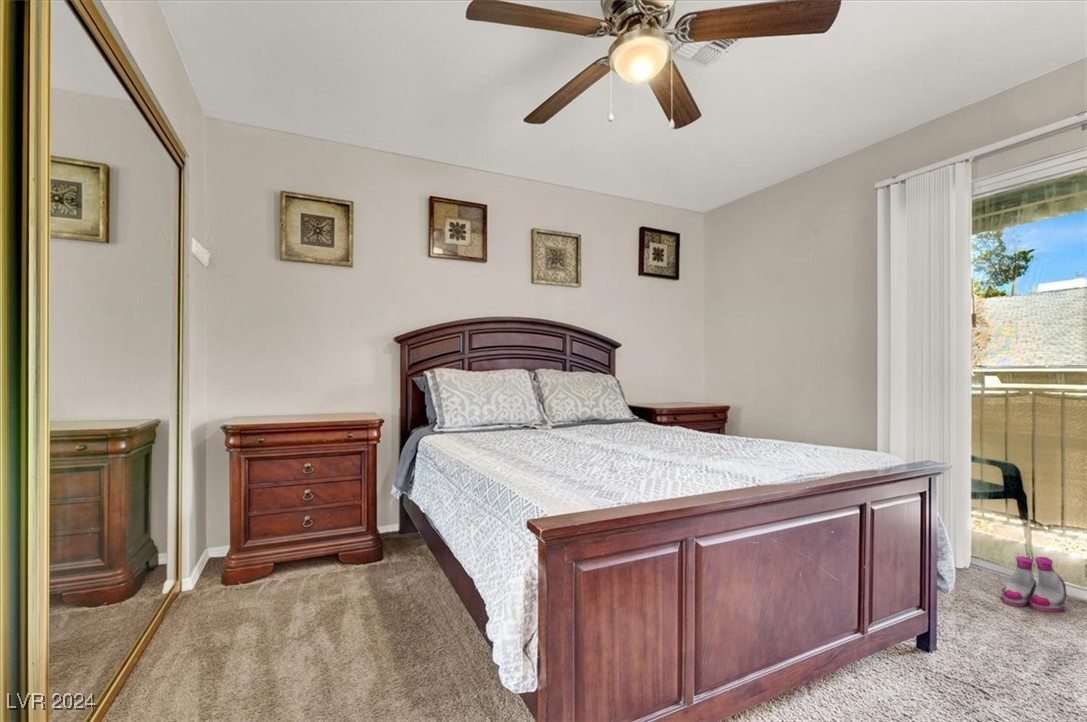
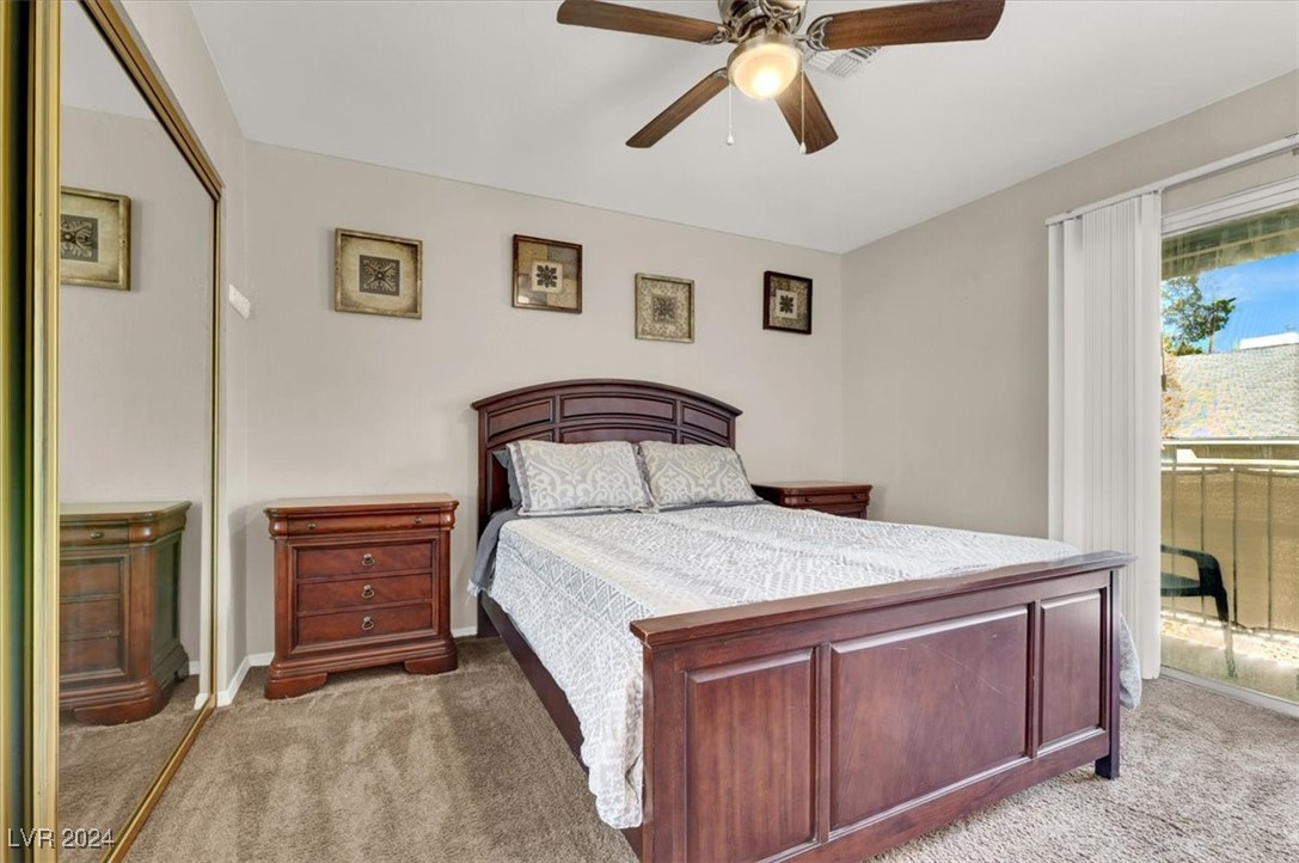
- boots (1032, 579)
